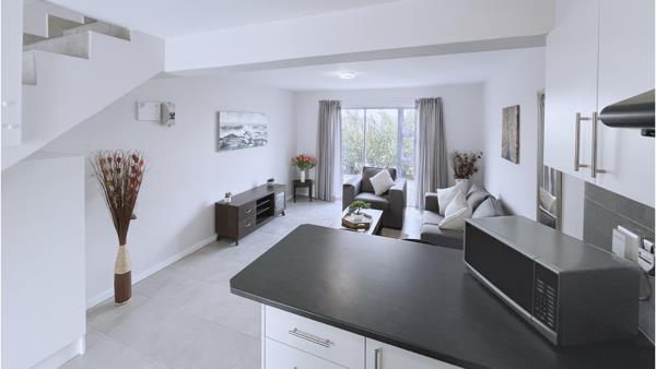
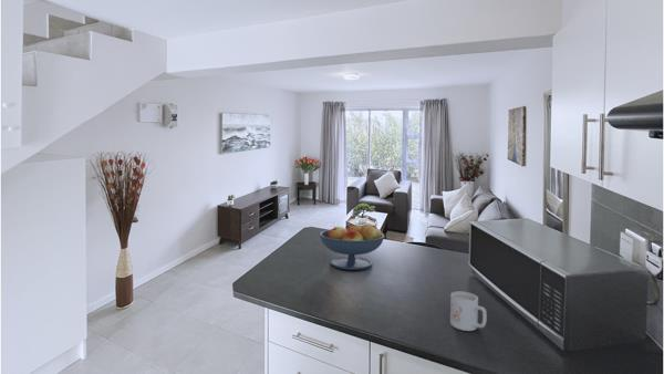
+ fruit bowl (351, 243)
+ mug (468, 312)
